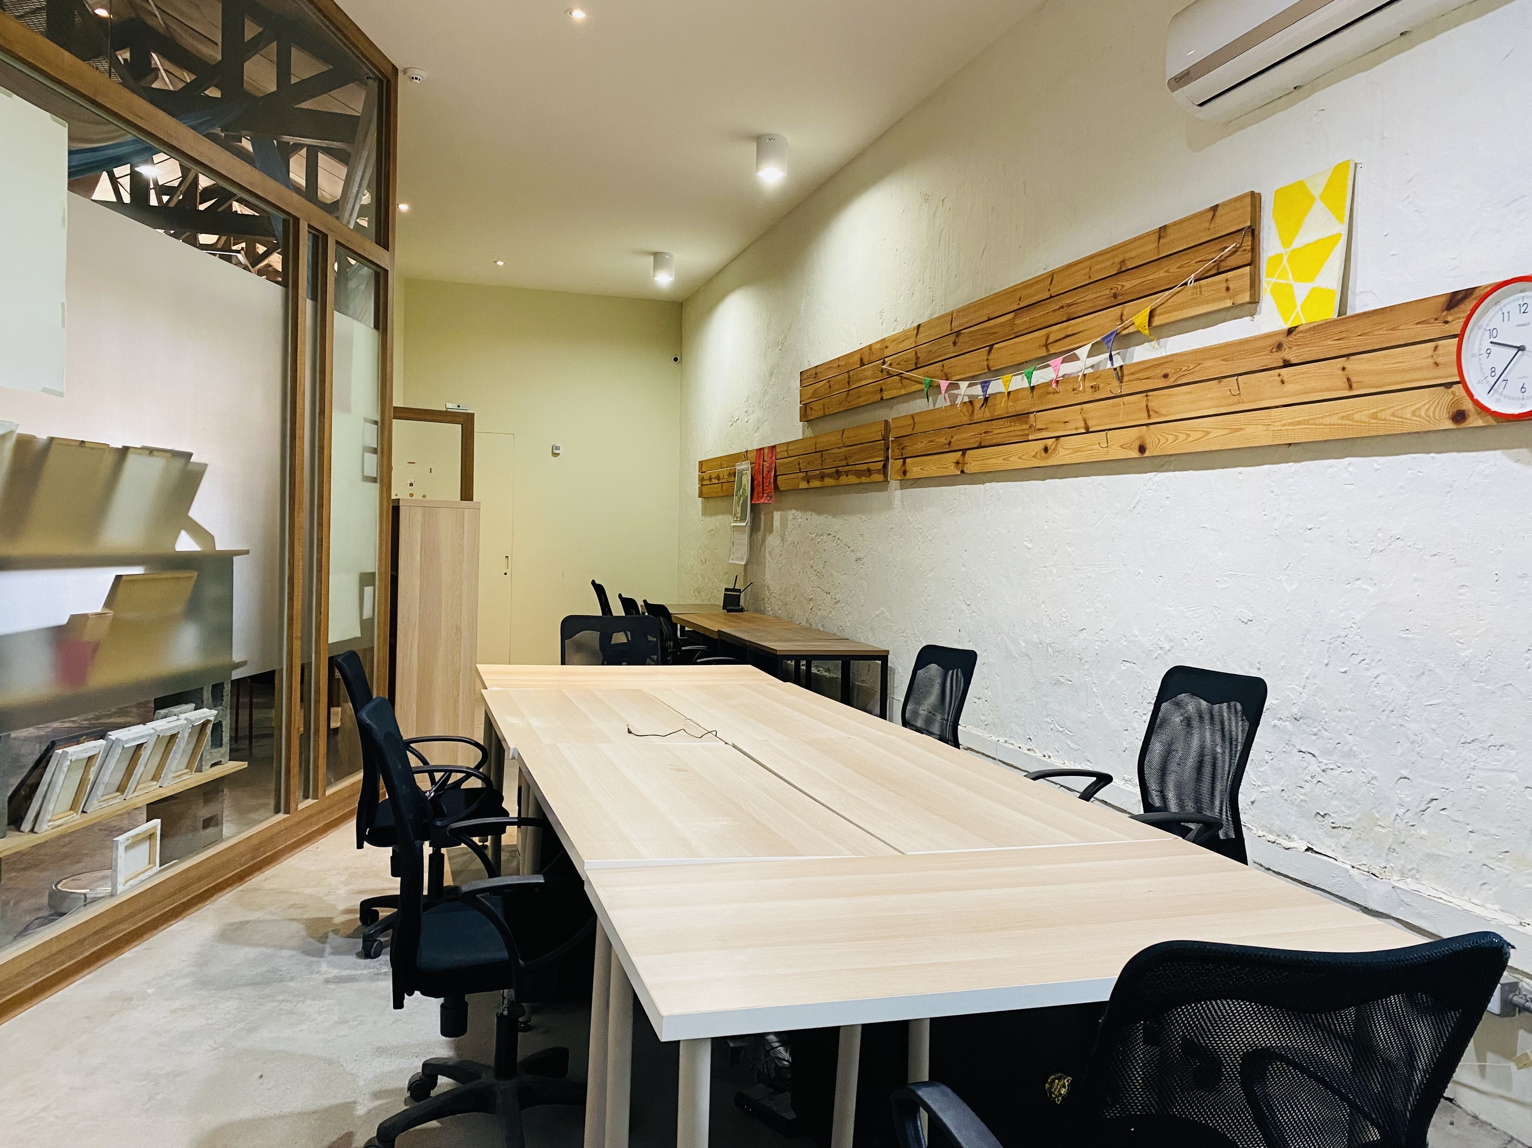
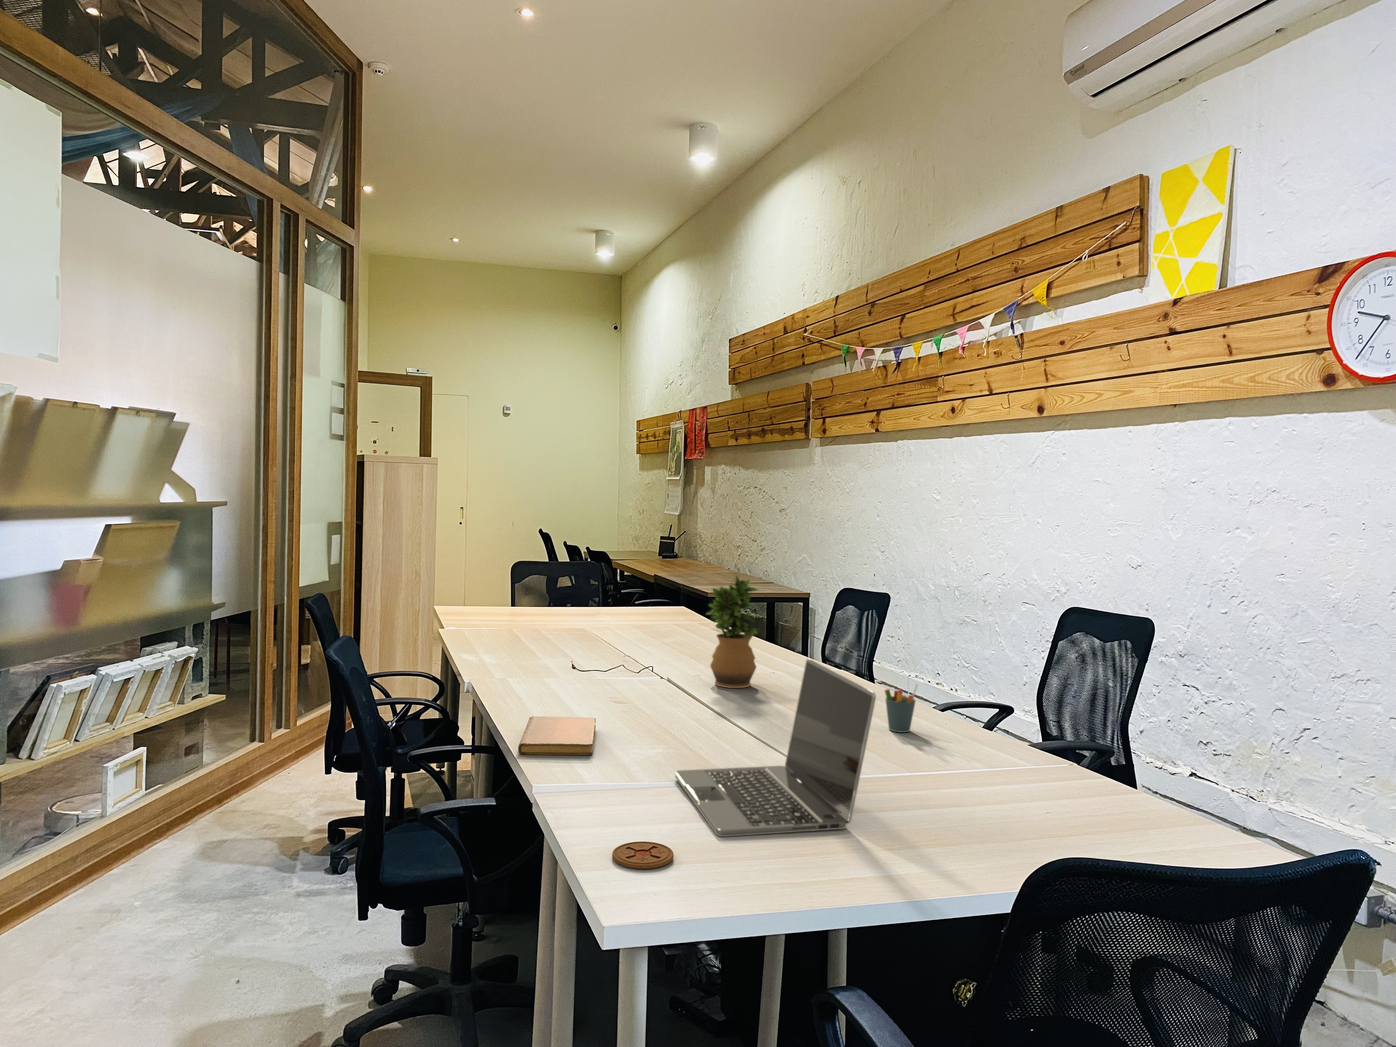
+ pen holder (900, 706)
+ notebook (558, 735)
+ laptop (789, 743)
+ coaster (643, 855)
+ potted plant (728, 630)
